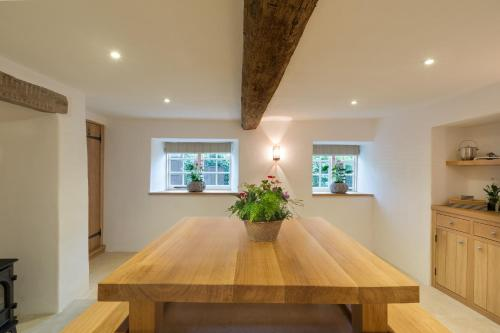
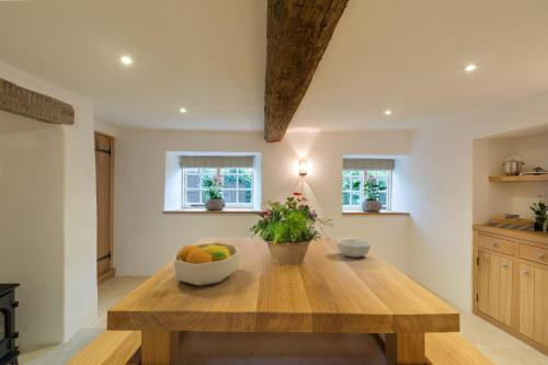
+ fruit bowl (207, 258)
+ cereal bowl (353, 249)
